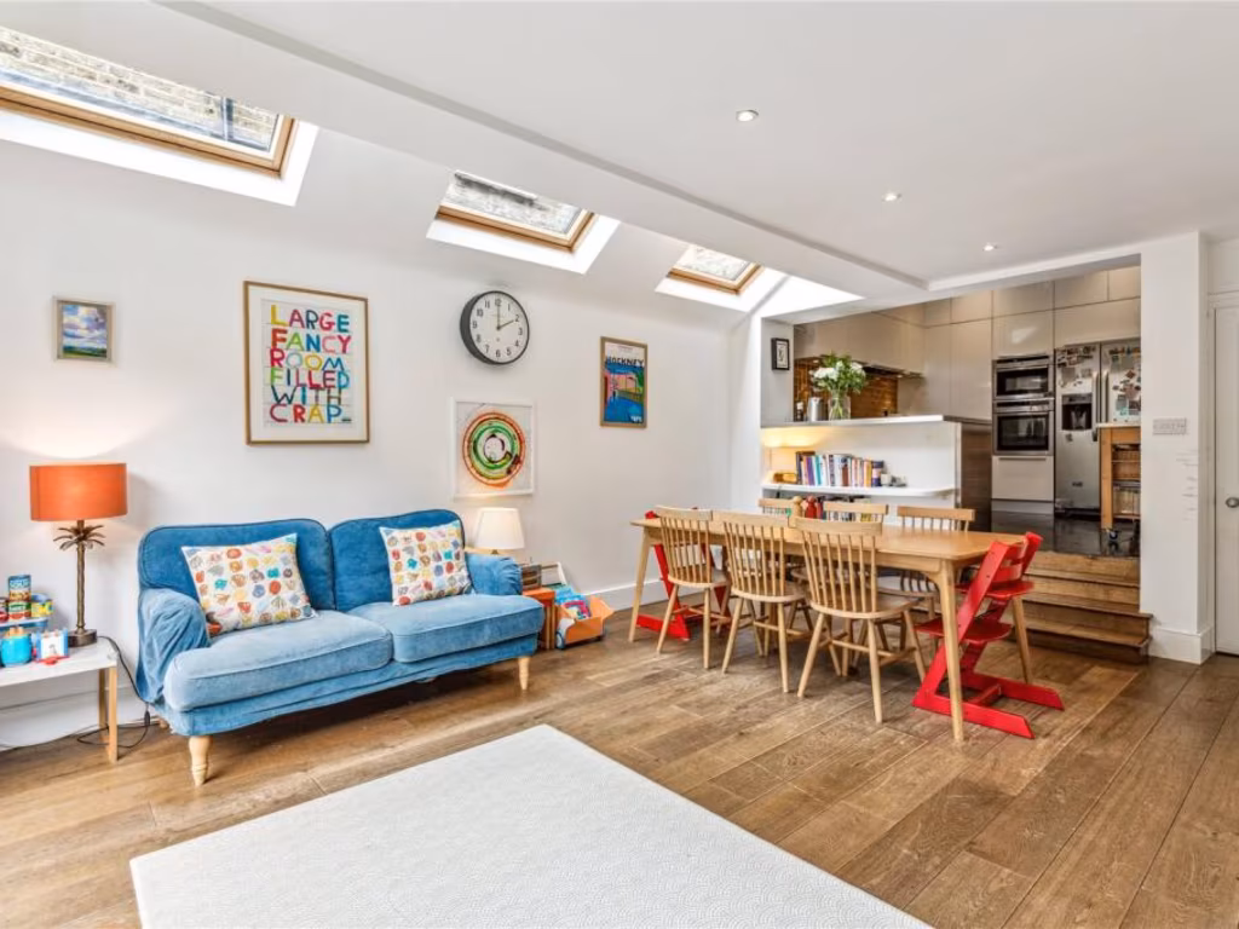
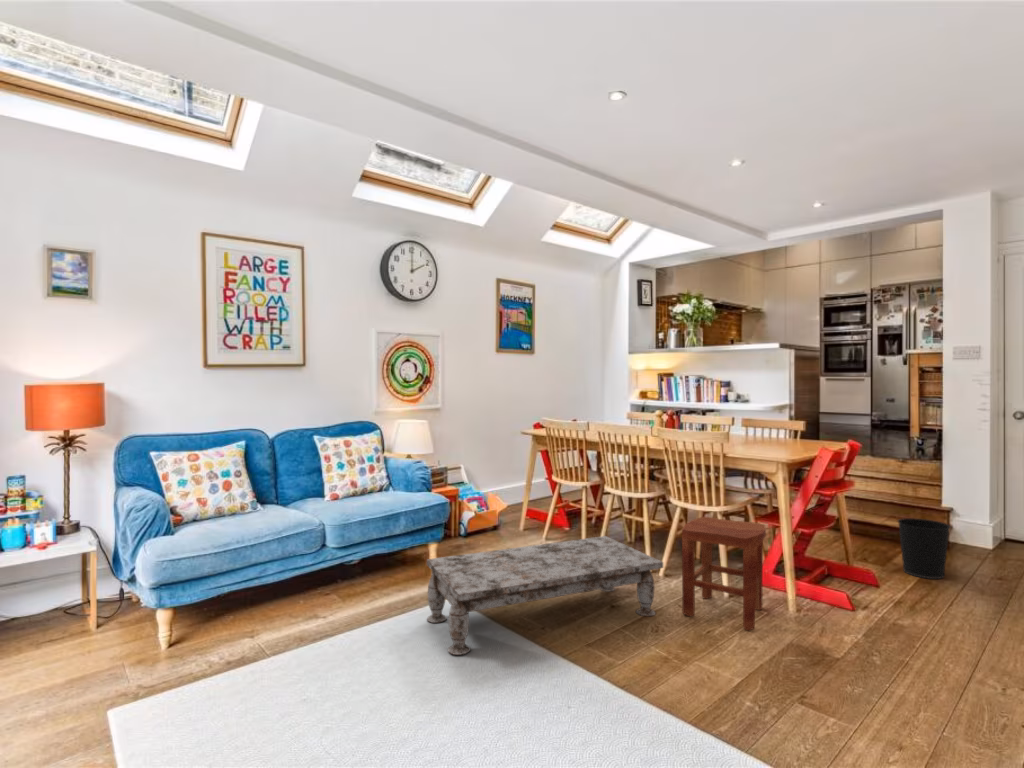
+ coffee table (542, 588)
+ wastebasket (923, 548)
+ stool (725, 568)
